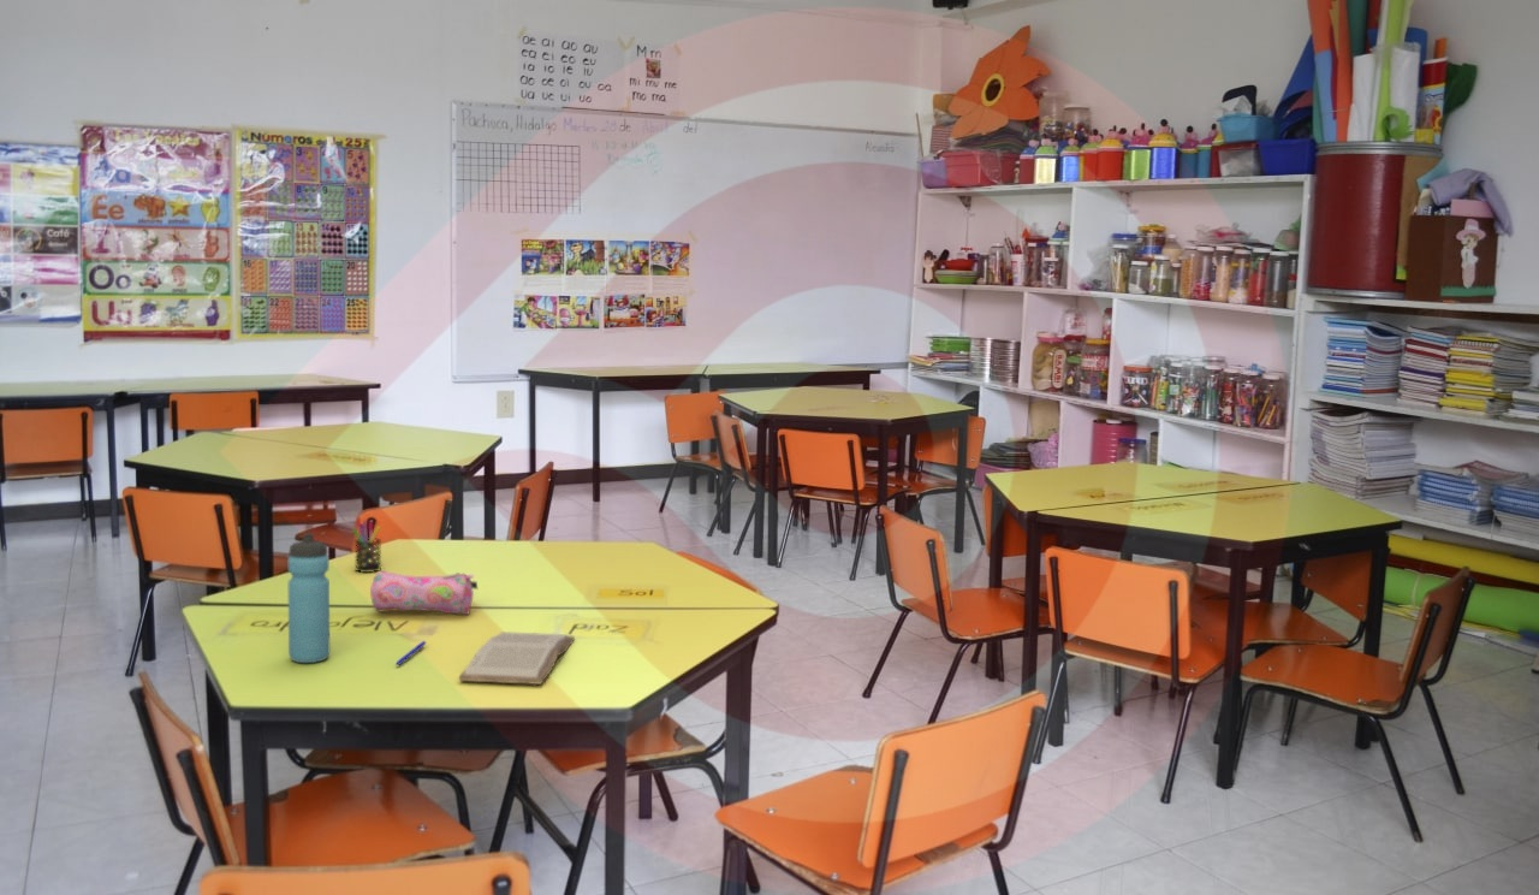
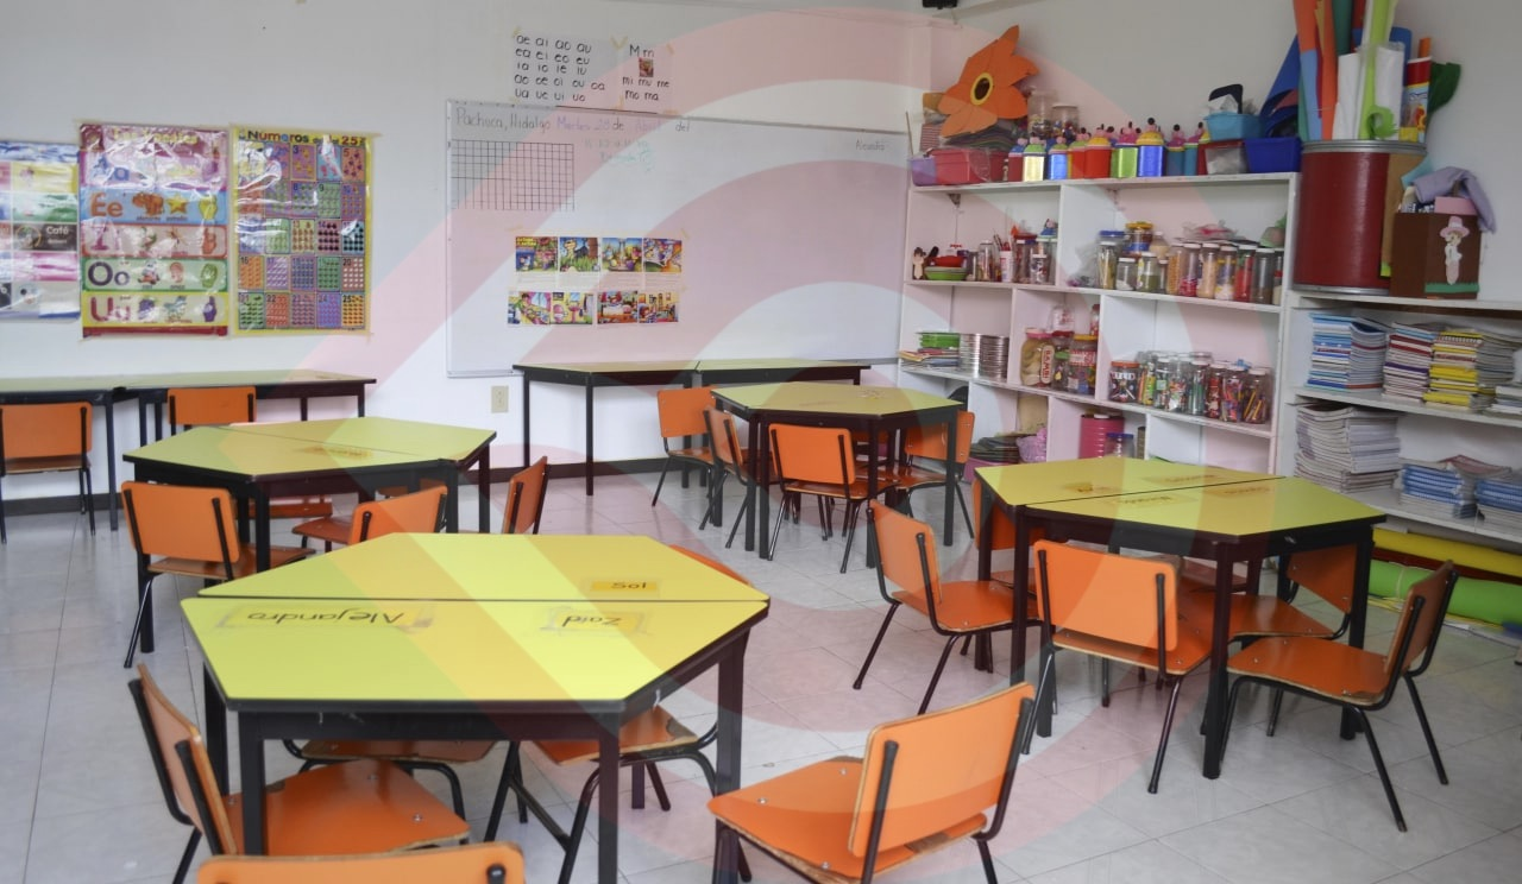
- water bottle (308, 595)
- pencil case (423, 592)
- pen holder (364, 544)
- pen (410, 653)
- book (519, 652)
